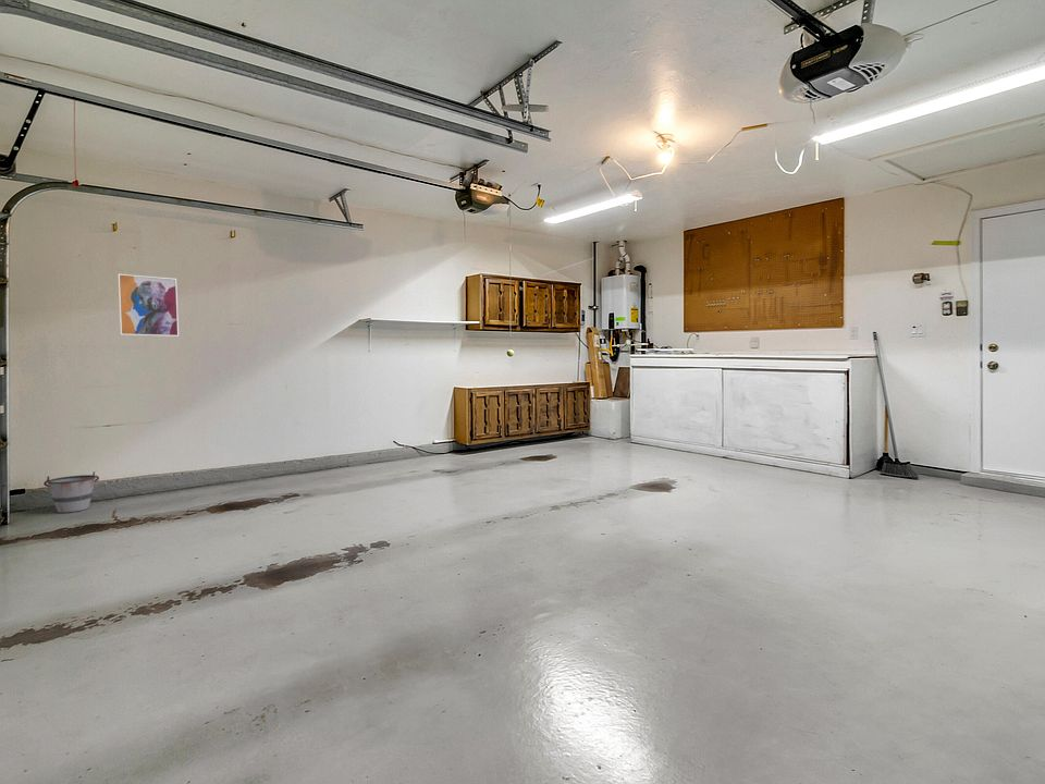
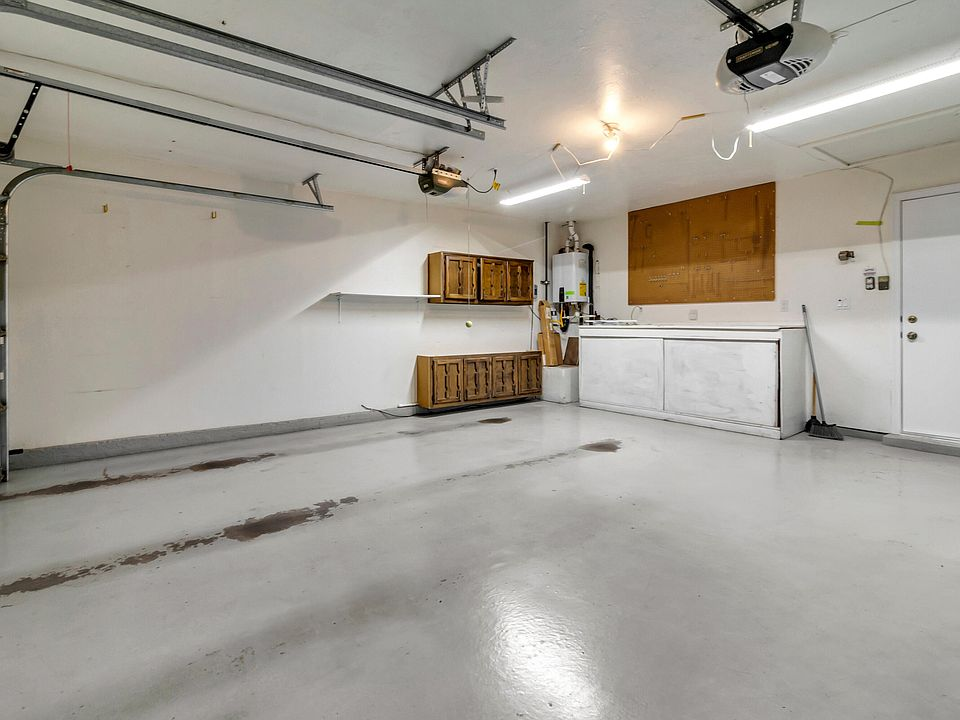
- wall art (149, 306)
- bucket (72, 490)
